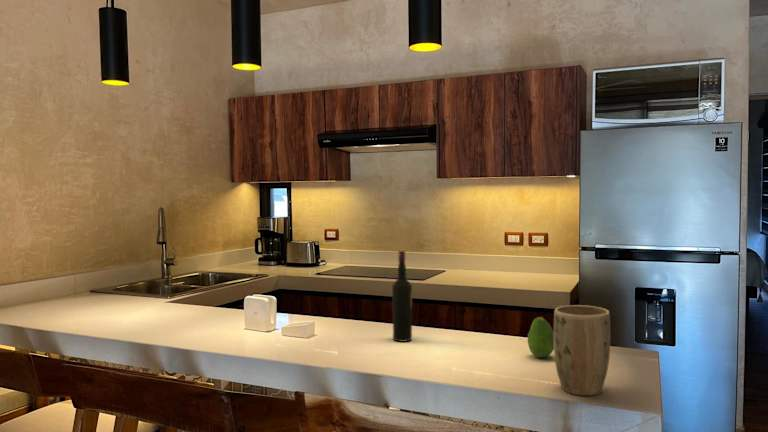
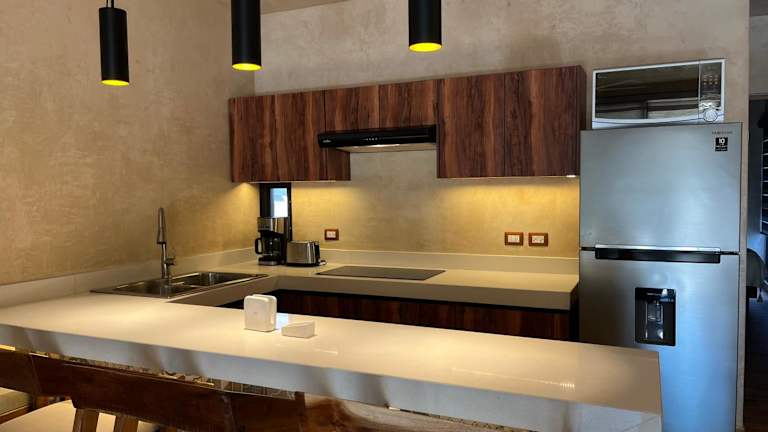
- fruit (541, 336)
- wine bottle (402, 295)
- plant pot (581, 349)
